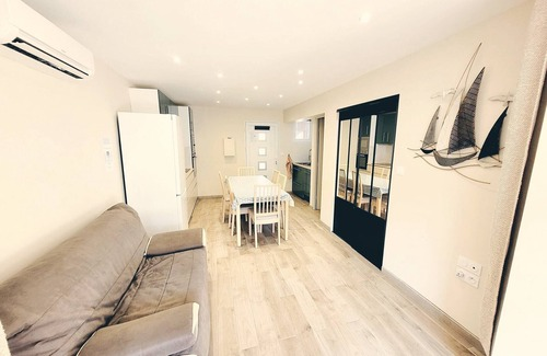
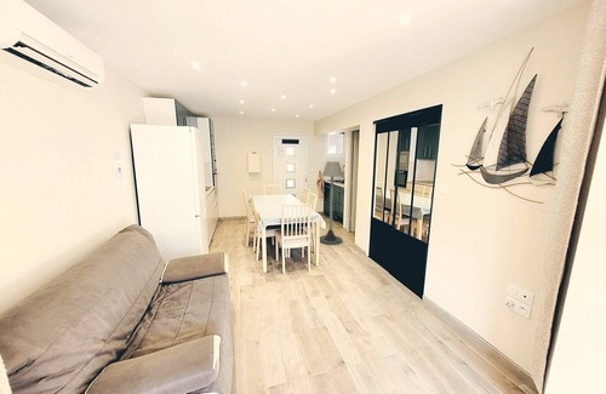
+ floor lamp (331, 201)
